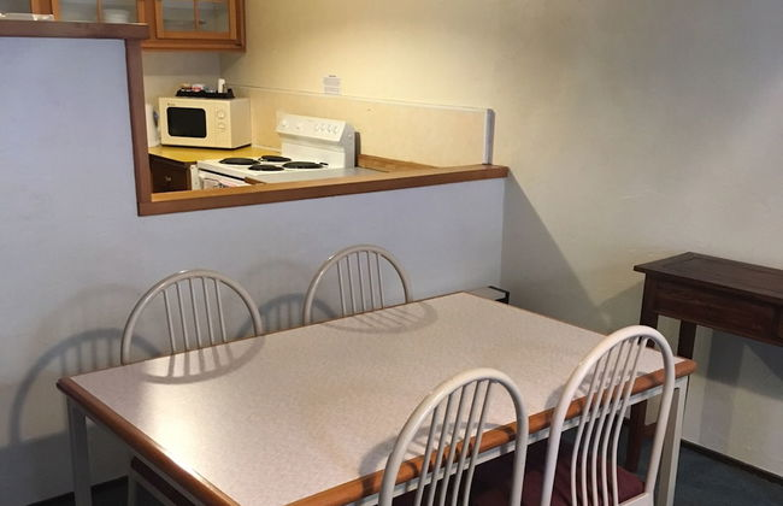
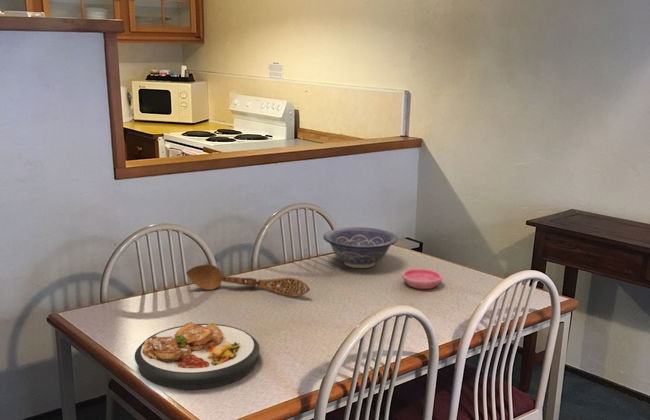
+ saucer (421, 279)
+ decorative bowl (359, 250)
+ plate (198, 348)
+ wooden spoon (246, 283)
